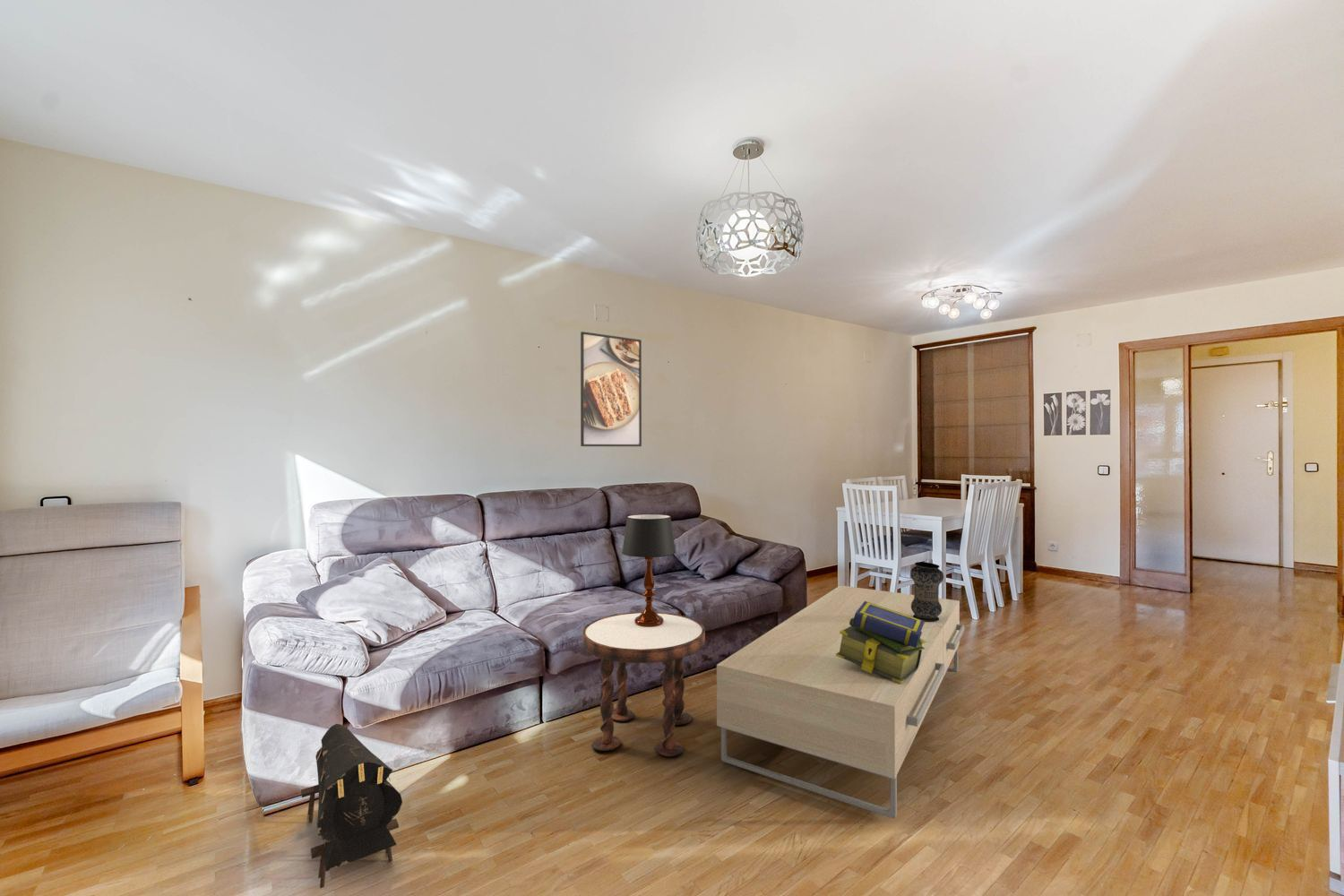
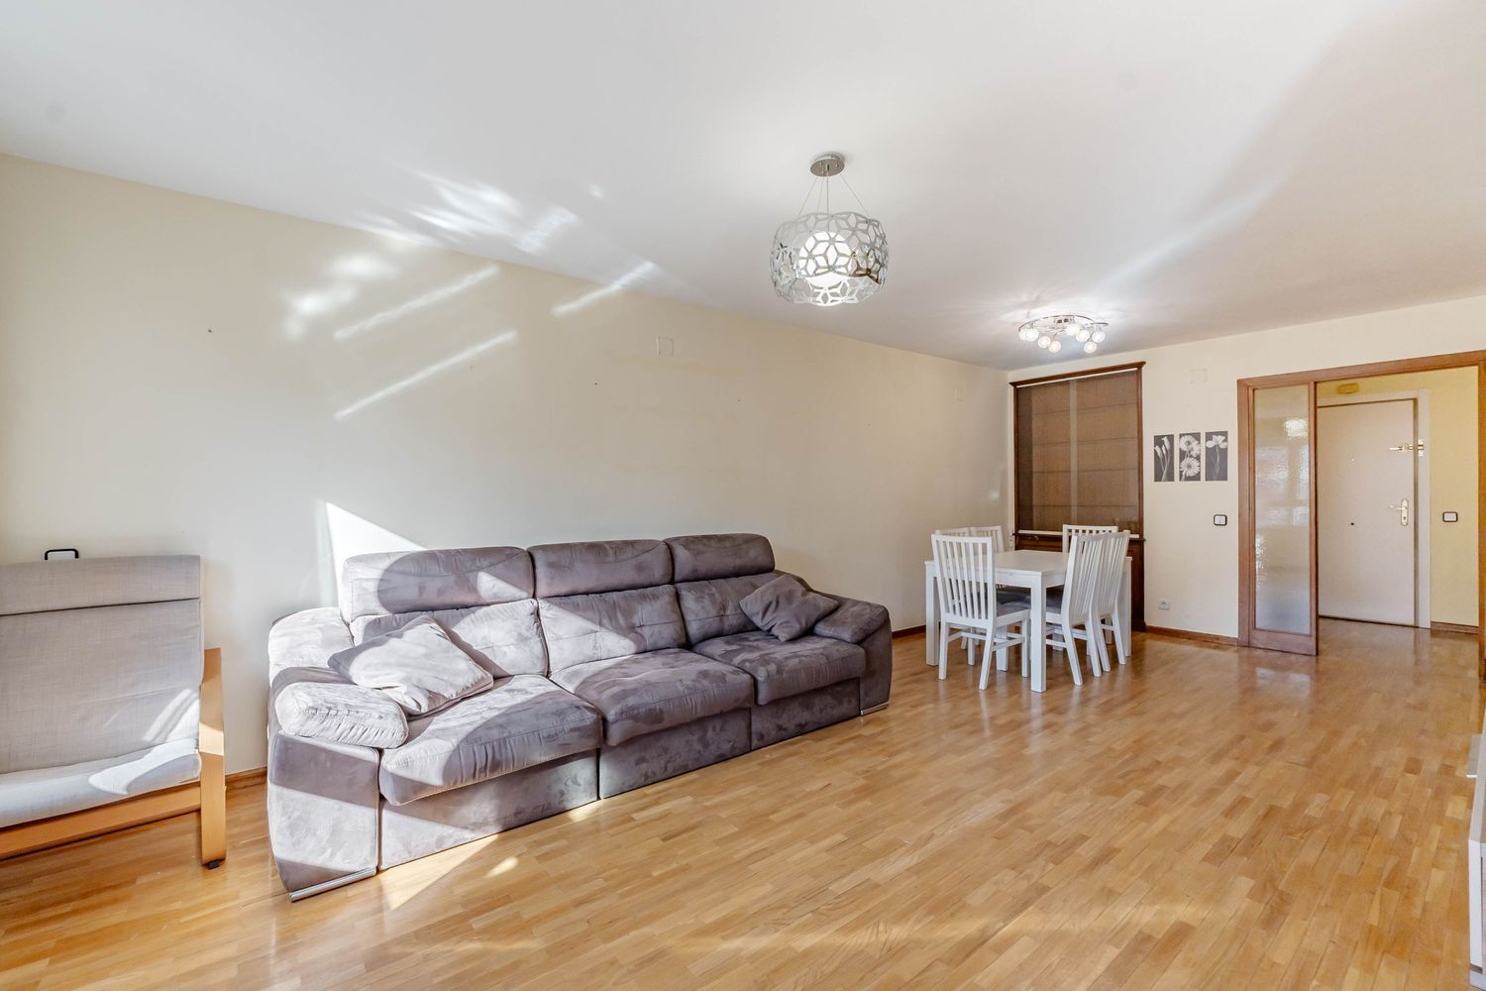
- coffee table (862, 669)
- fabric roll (348, 781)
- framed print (612, 391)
- table lamp (649, 568)
- side table (626, 677)
- vase (926, 590)
- stack of books (881, 641)
